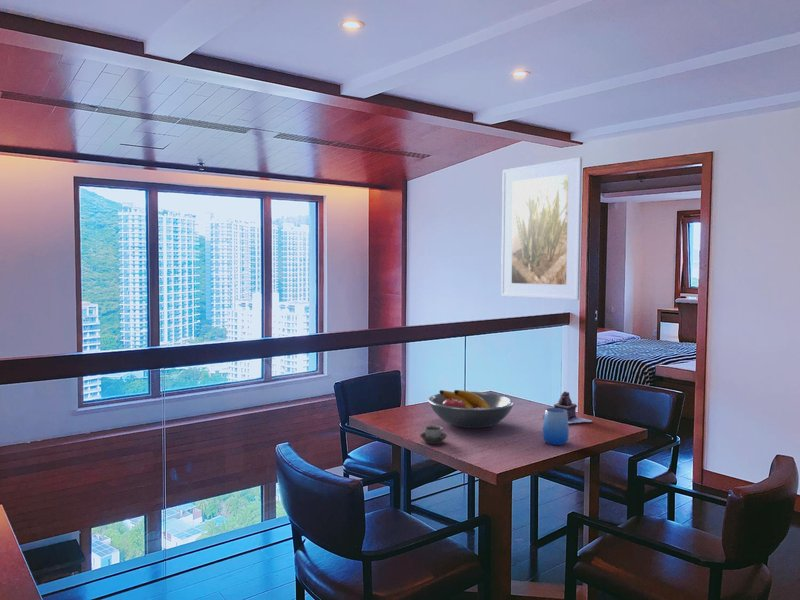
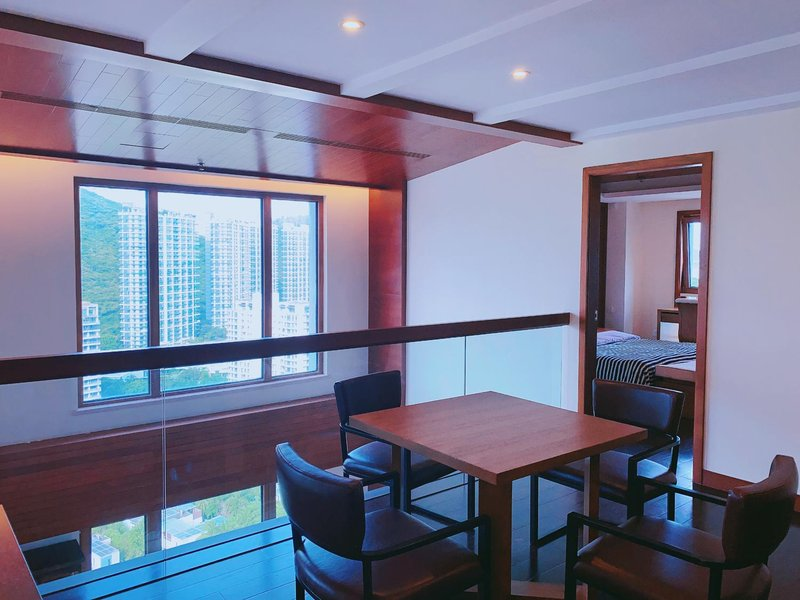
- cup (433, 434)
- teapot (563, 405)
- cup (555, 426)
- fruit bowl (470, 408)
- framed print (538, 231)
